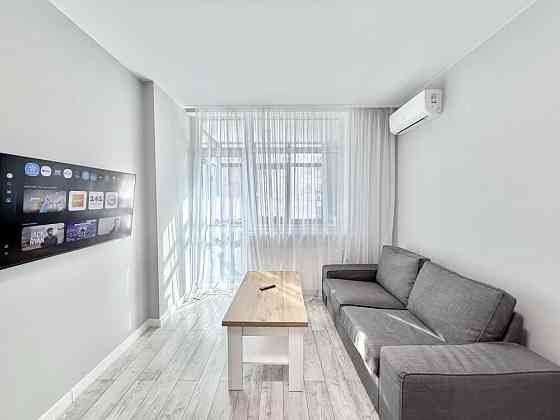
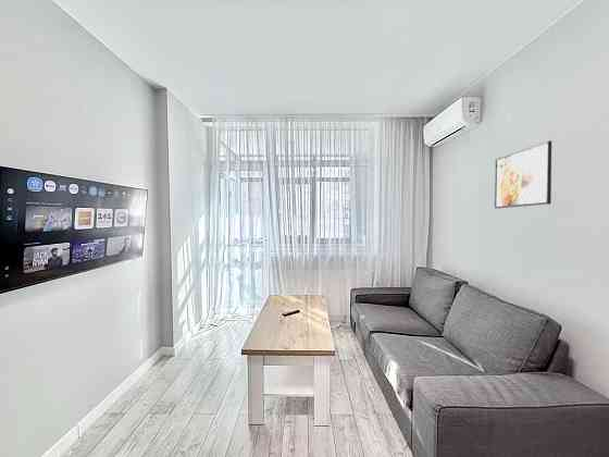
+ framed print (519, 178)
